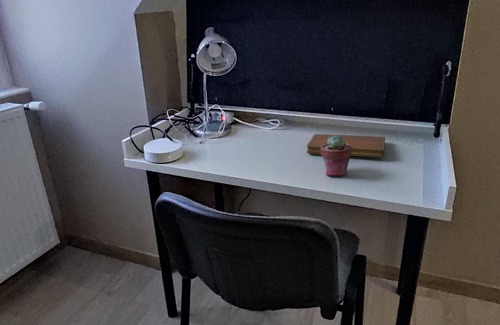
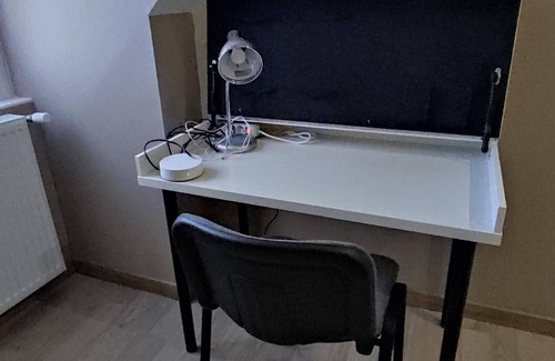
- notebook (346, 143)
- potted succulent (336, 154)
